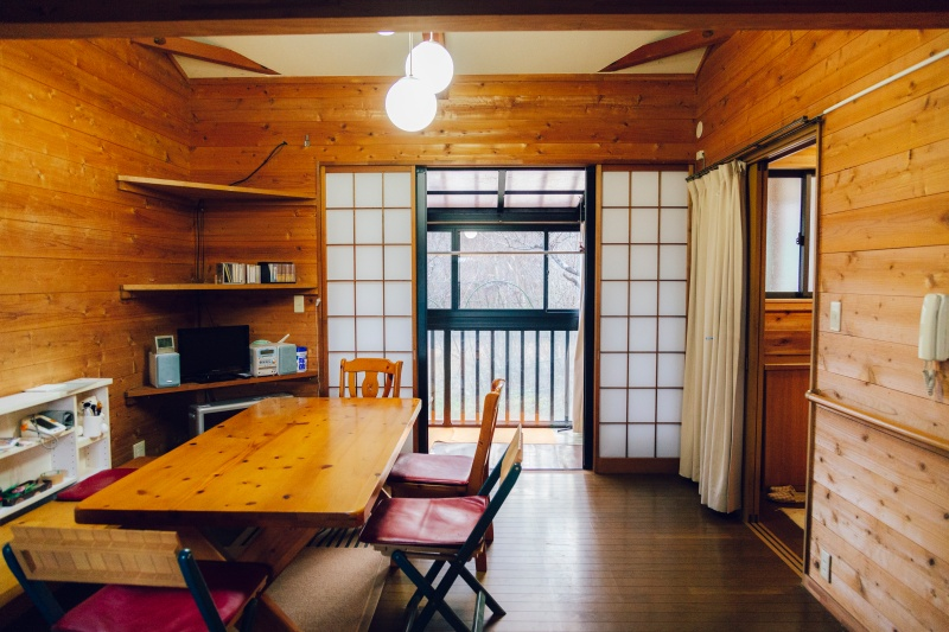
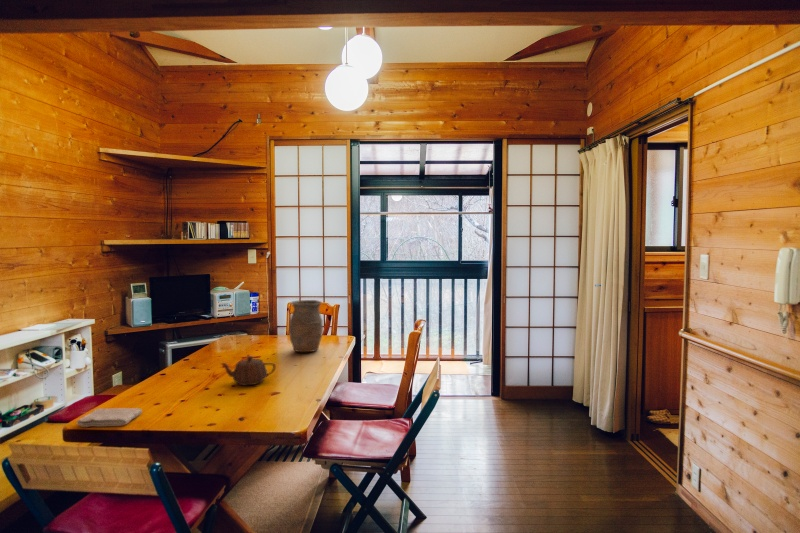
+ teapot (248, 369)
+ vase (306, 326)
+ washcloth (110, 416)
